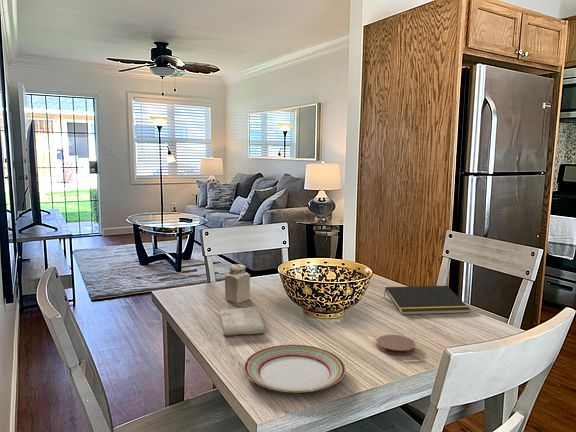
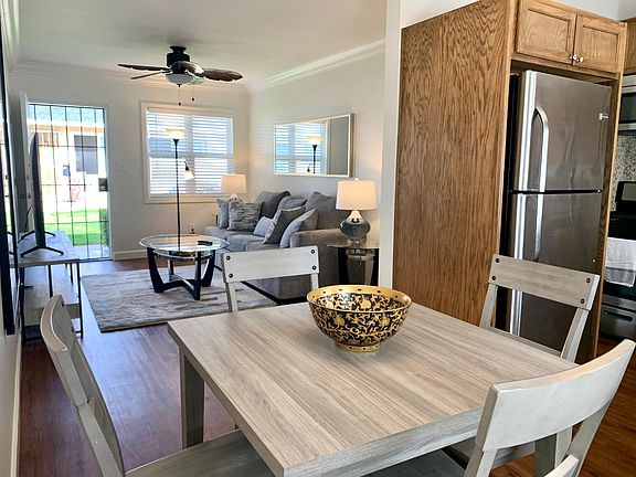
- notepad (425, 299)
- salt shaker (237, 282)
- coaster (395, 344)
- washcloth (241, 319)
- plate (294, 369)
